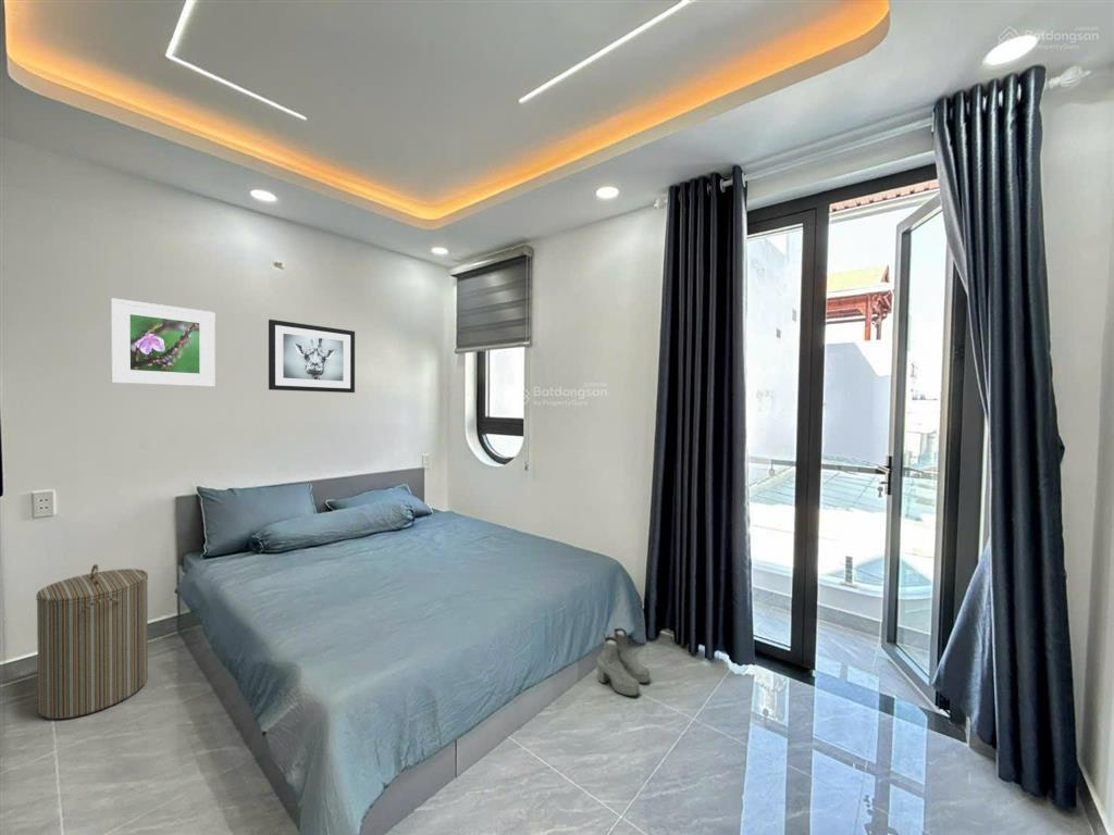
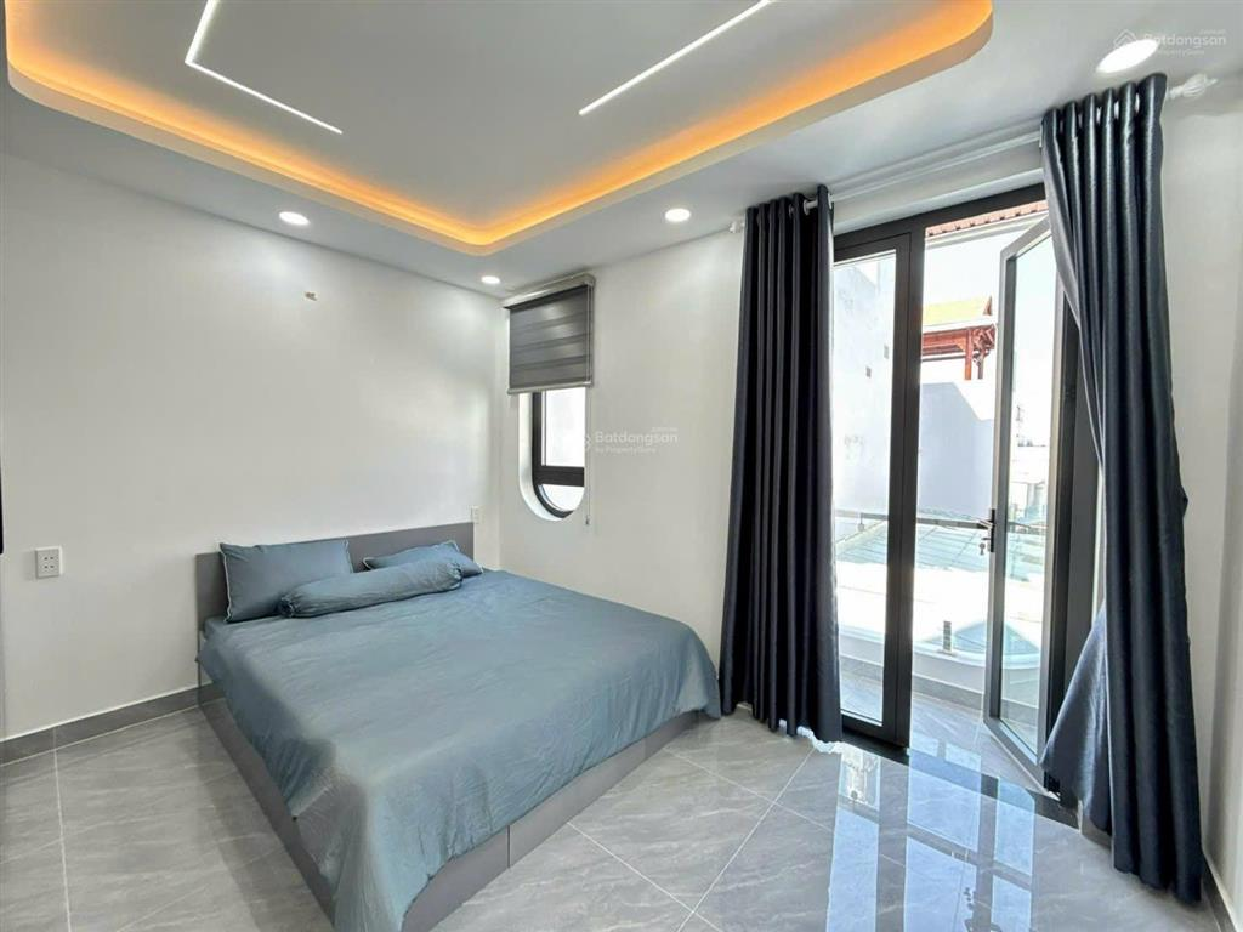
- boots (622, 659)
- wall art (314, 358)
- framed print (165, 345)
- laundry hamper (96, 628)
